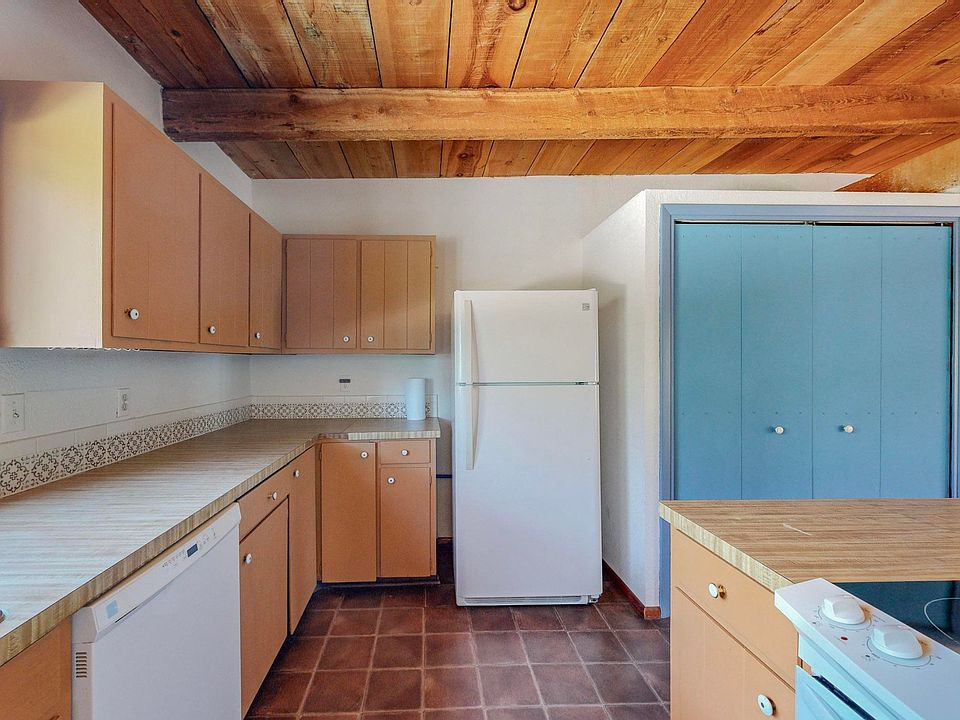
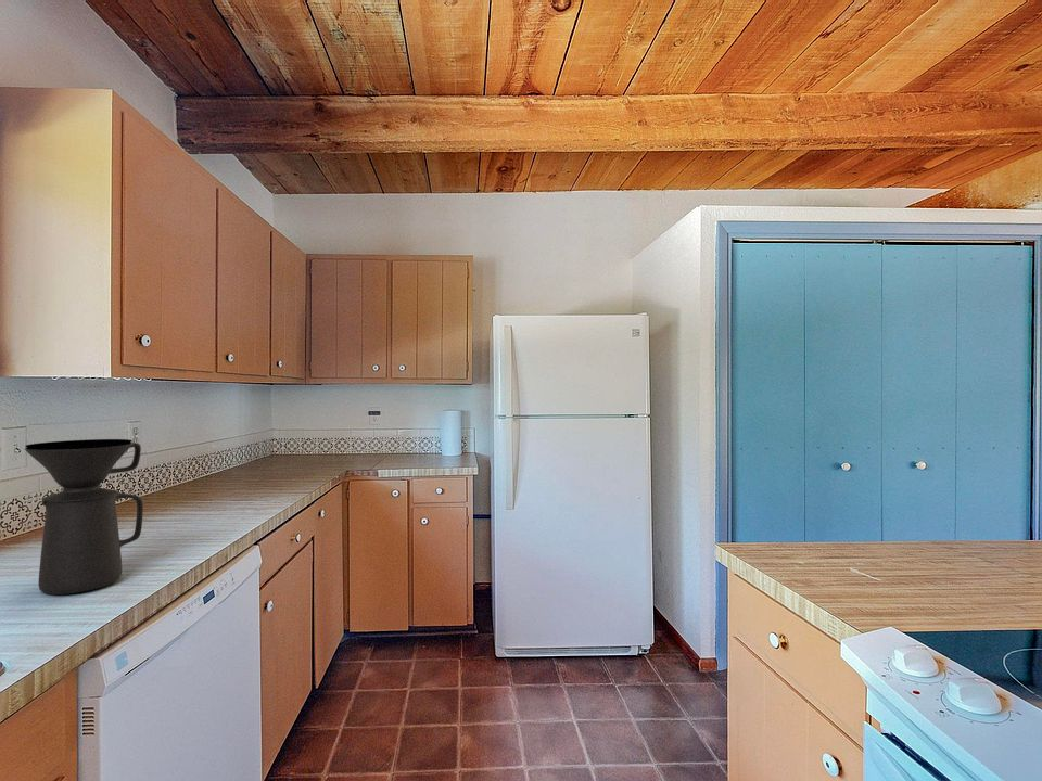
+ coffee maker (81, 513)
